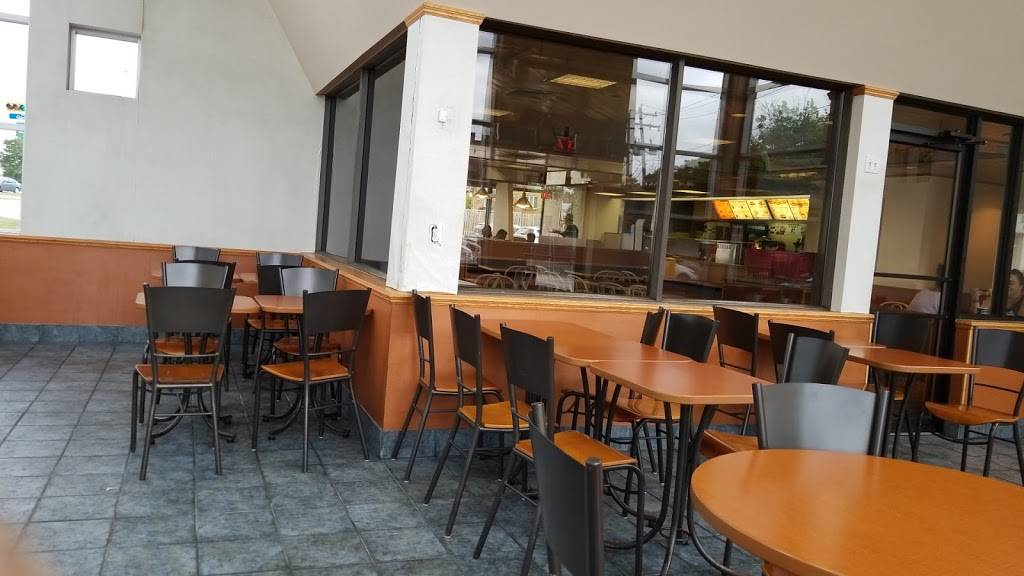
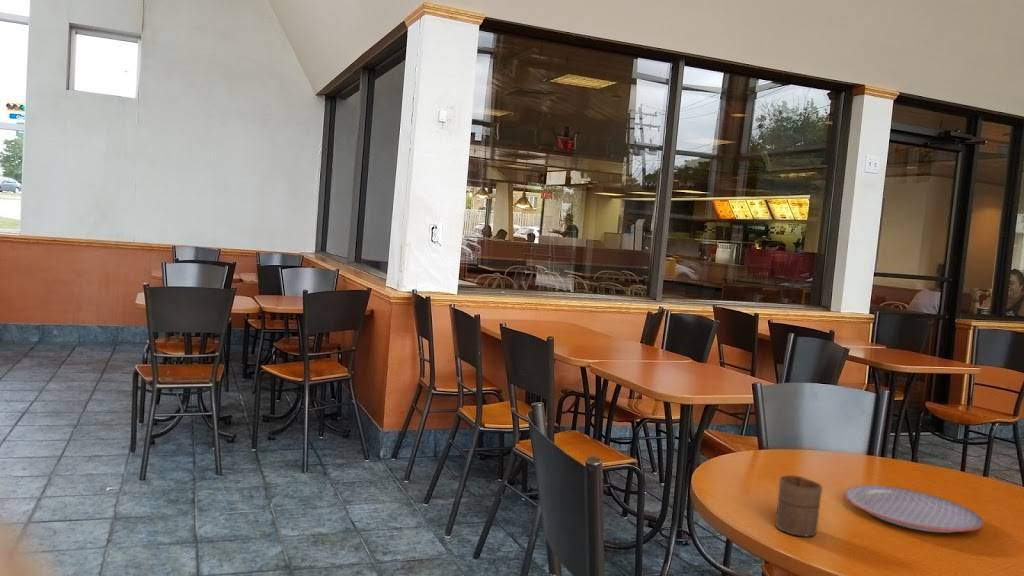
+ plate (911, 510)
+ cup (798, 504)
